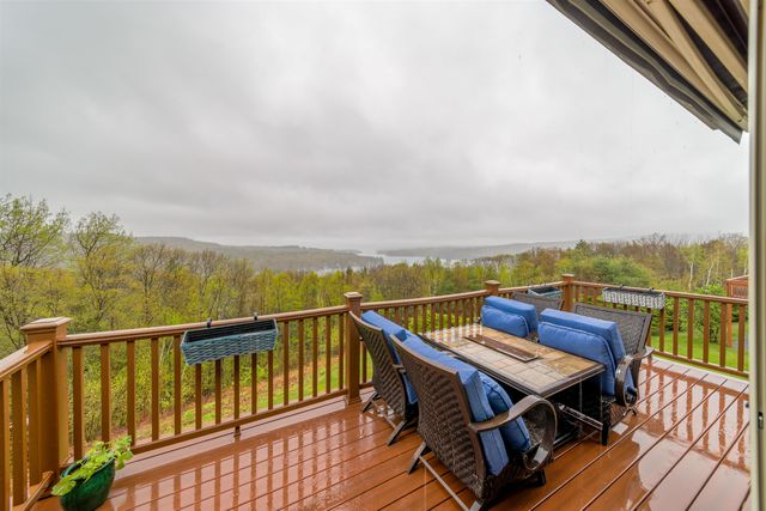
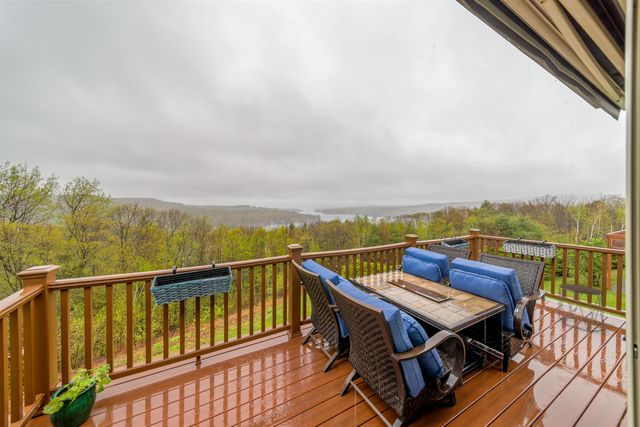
+ side table (579, 305)
